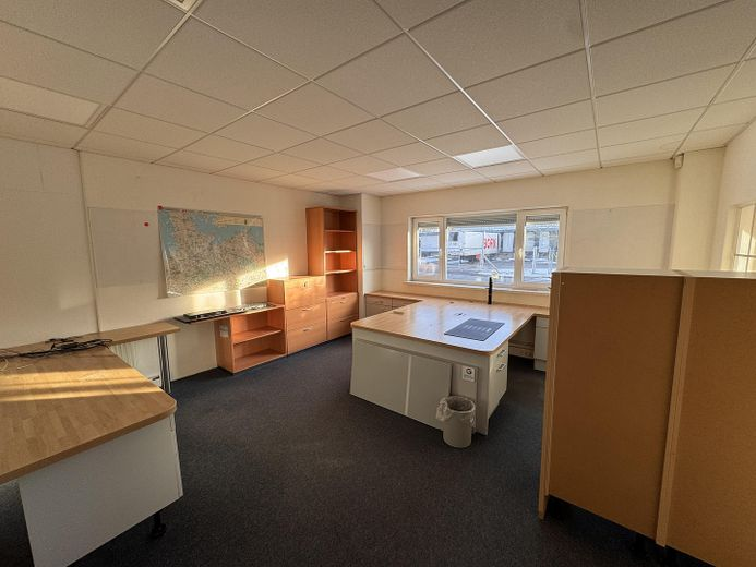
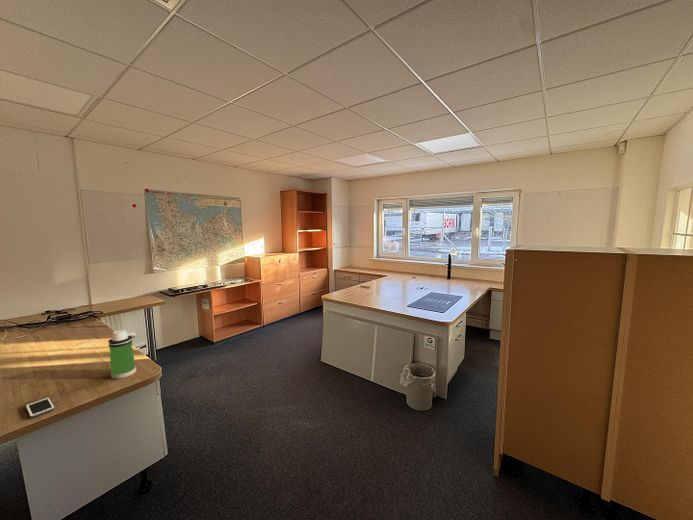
+ water bottle (122, 352)
+ cell phone (40, 407)
